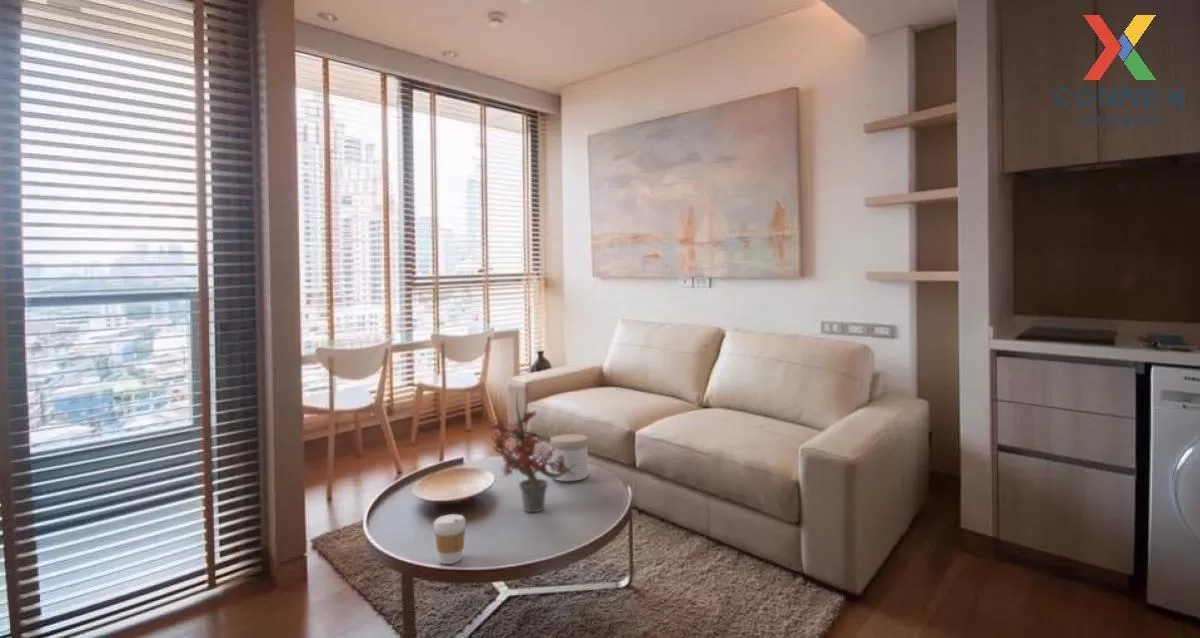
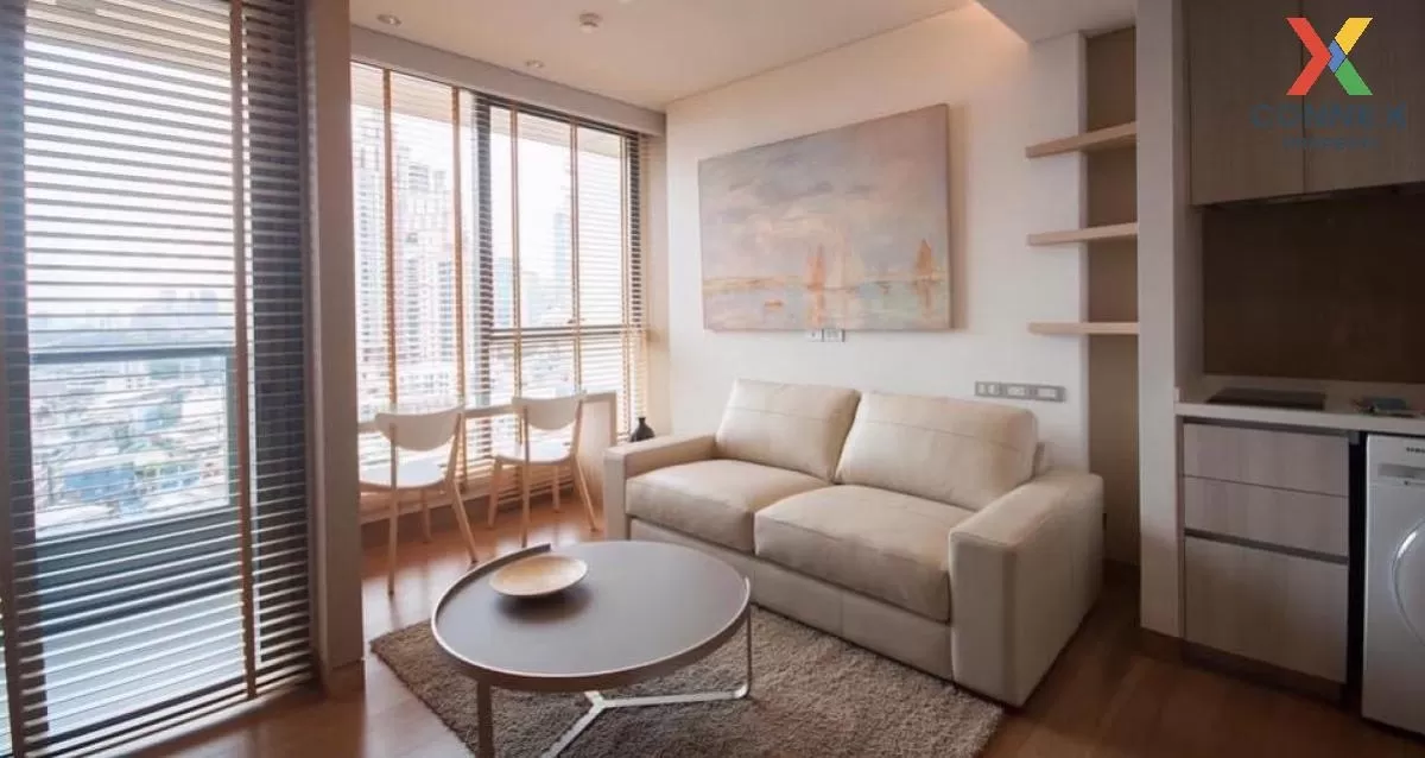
- jar (569, 457)
- coffee cup (450, 538)
- potted plant (527, 450)
